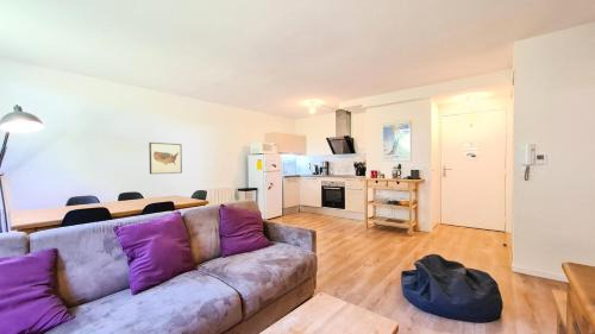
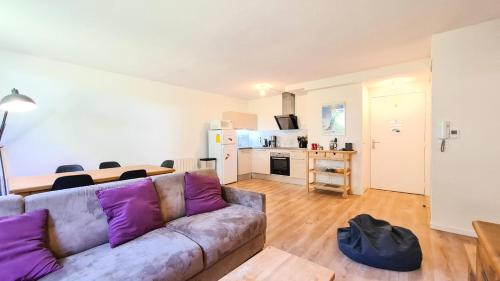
- wall art (165, 158)
